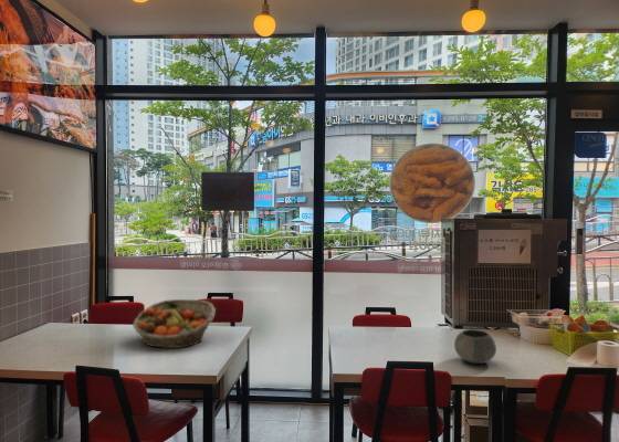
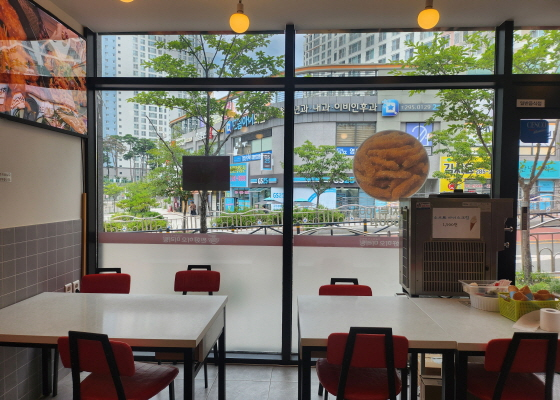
- bowl (474, 346)
- fruit basket (175, 323)
